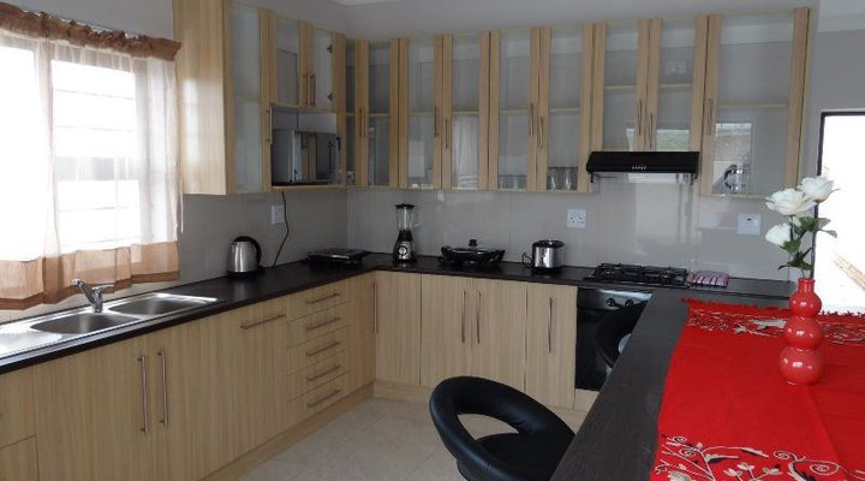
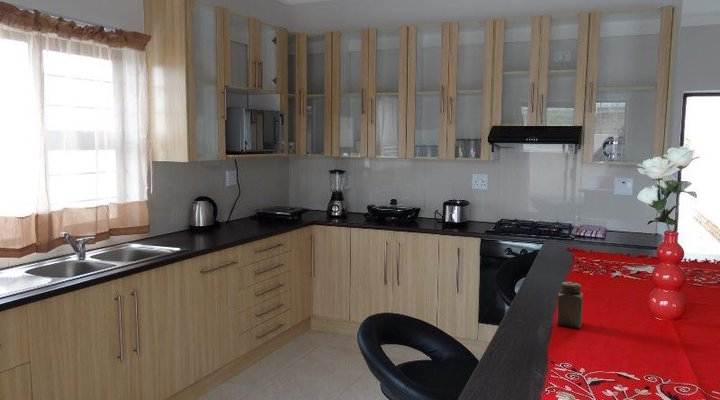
+ salt shaker (570, 303)
